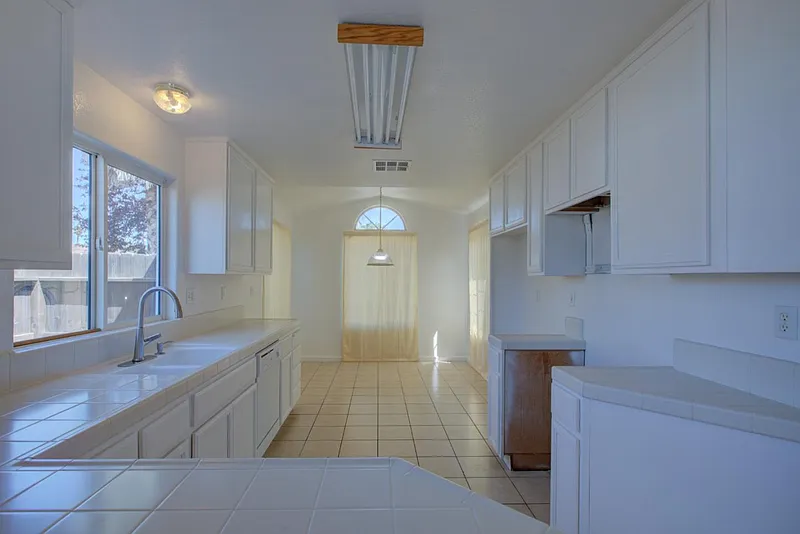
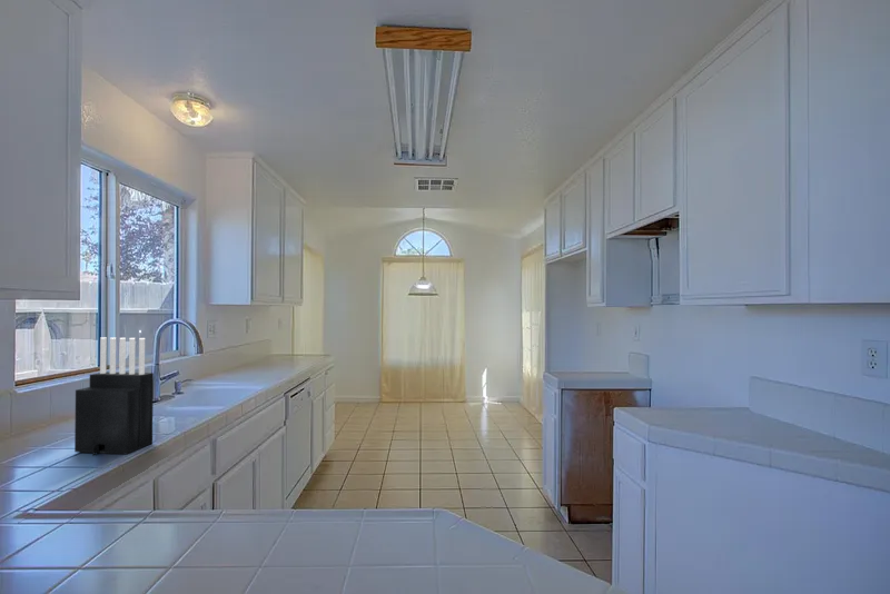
+ knife block (112, 394)
